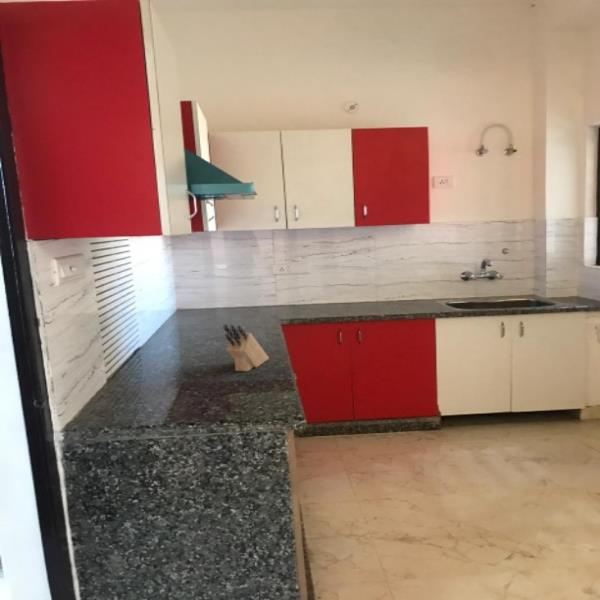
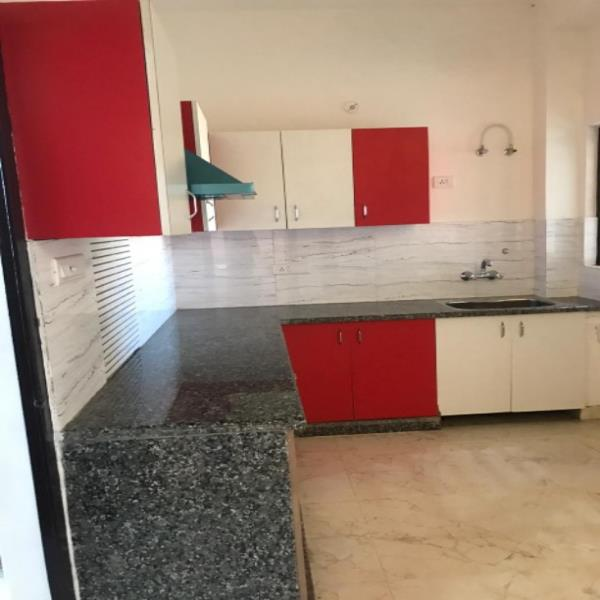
- knife block (245, 343)
